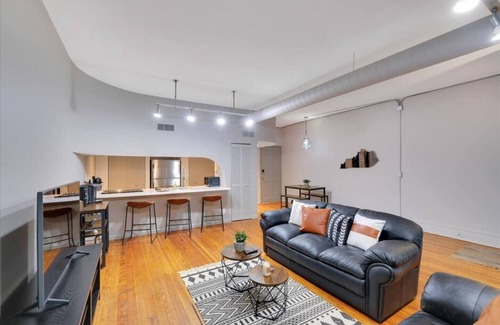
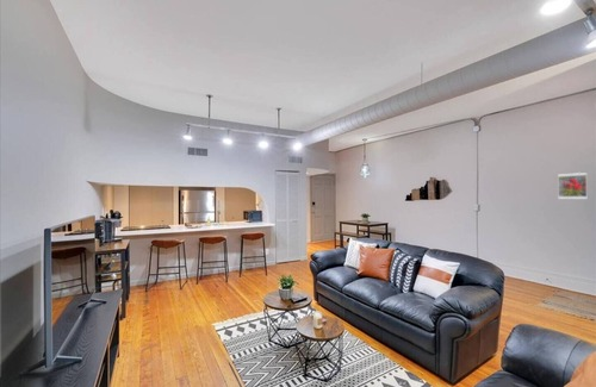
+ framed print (572, 186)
